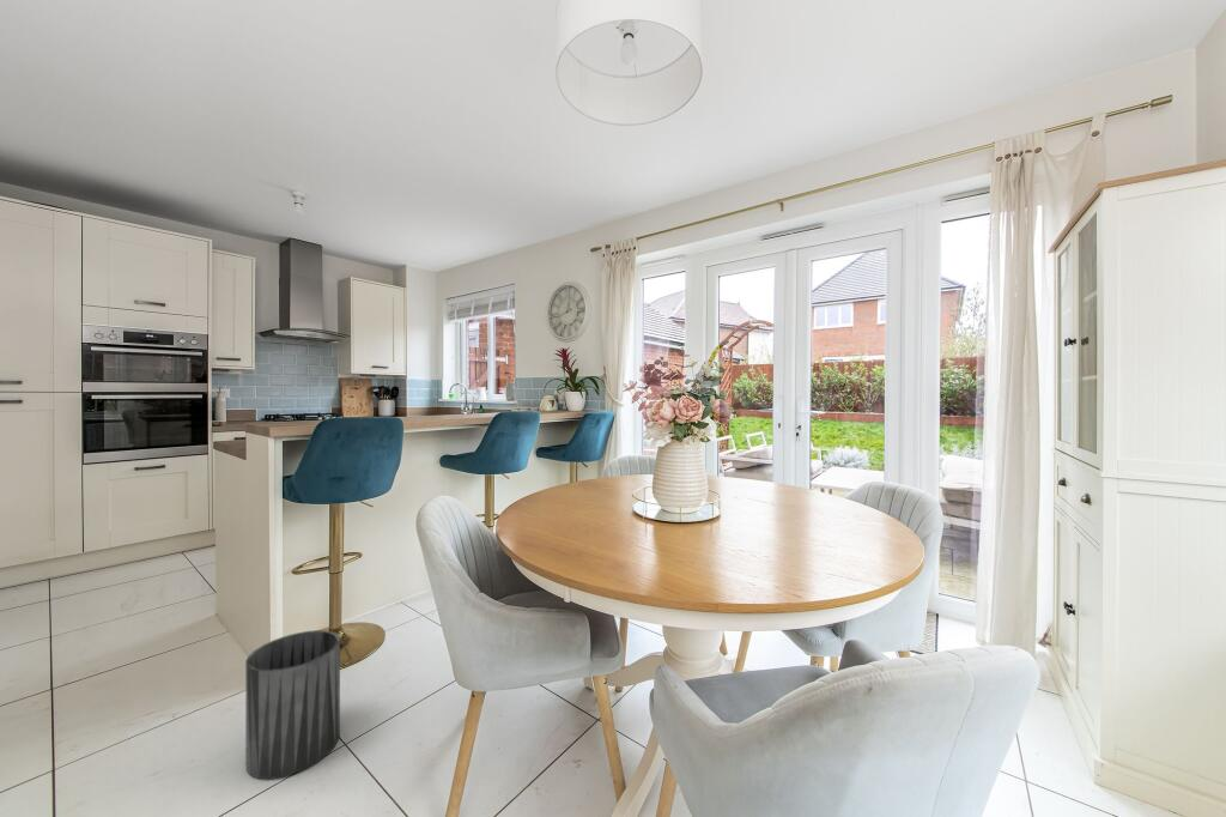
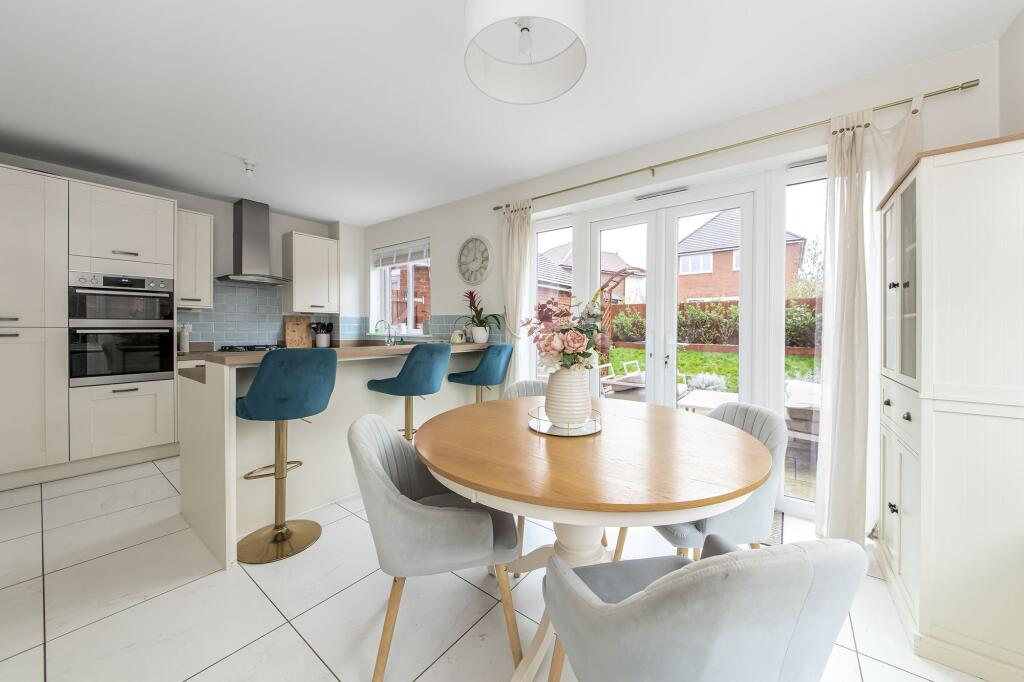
- trash can (295, 698)
